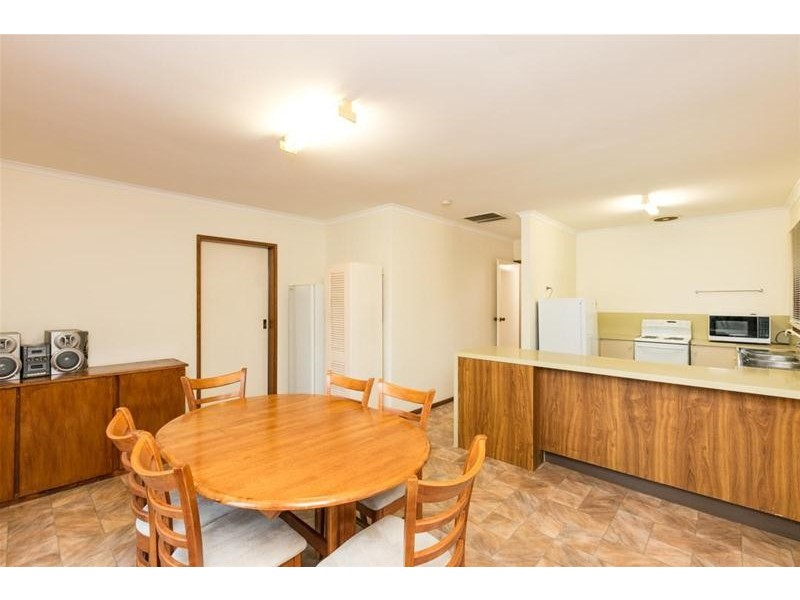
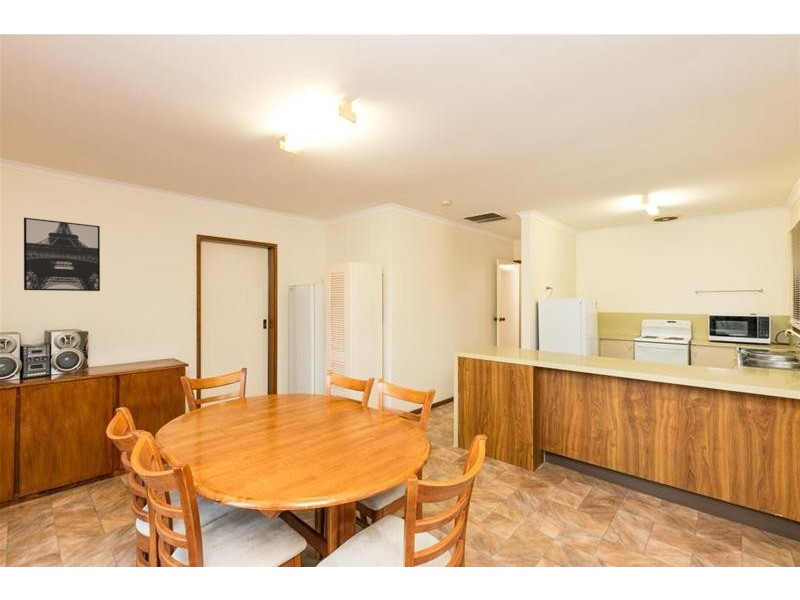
+ wall art (63, 256)
